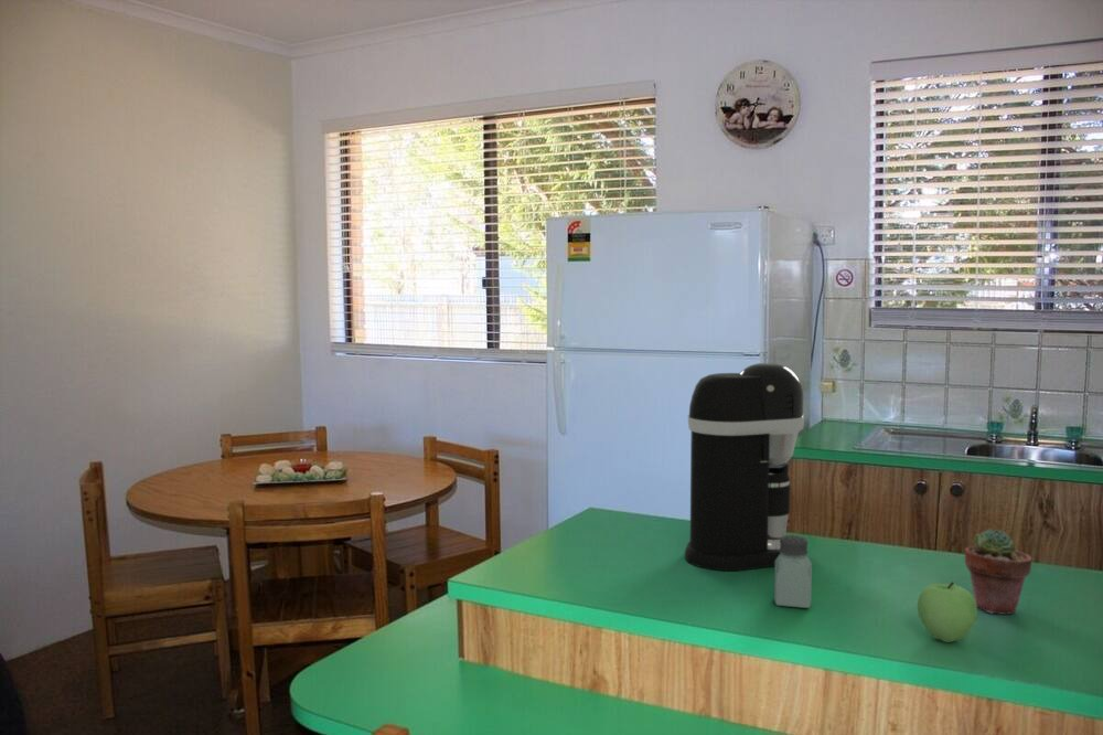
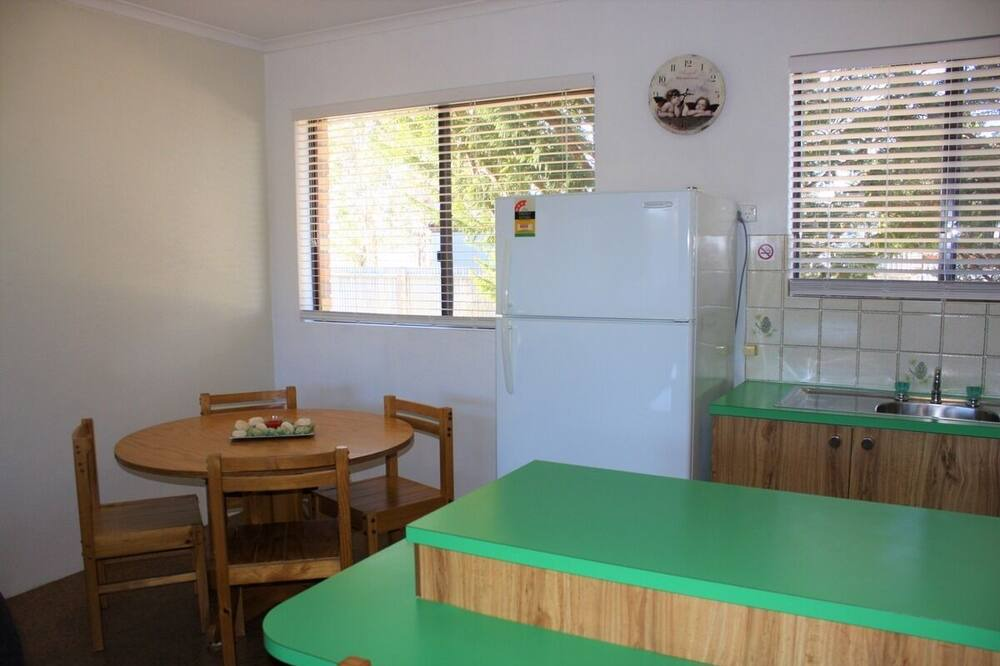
- saltshaker (793, 571)
- coffee maker (745, 460)
- potted succulent (996, 568)
- apple (946, 609)
